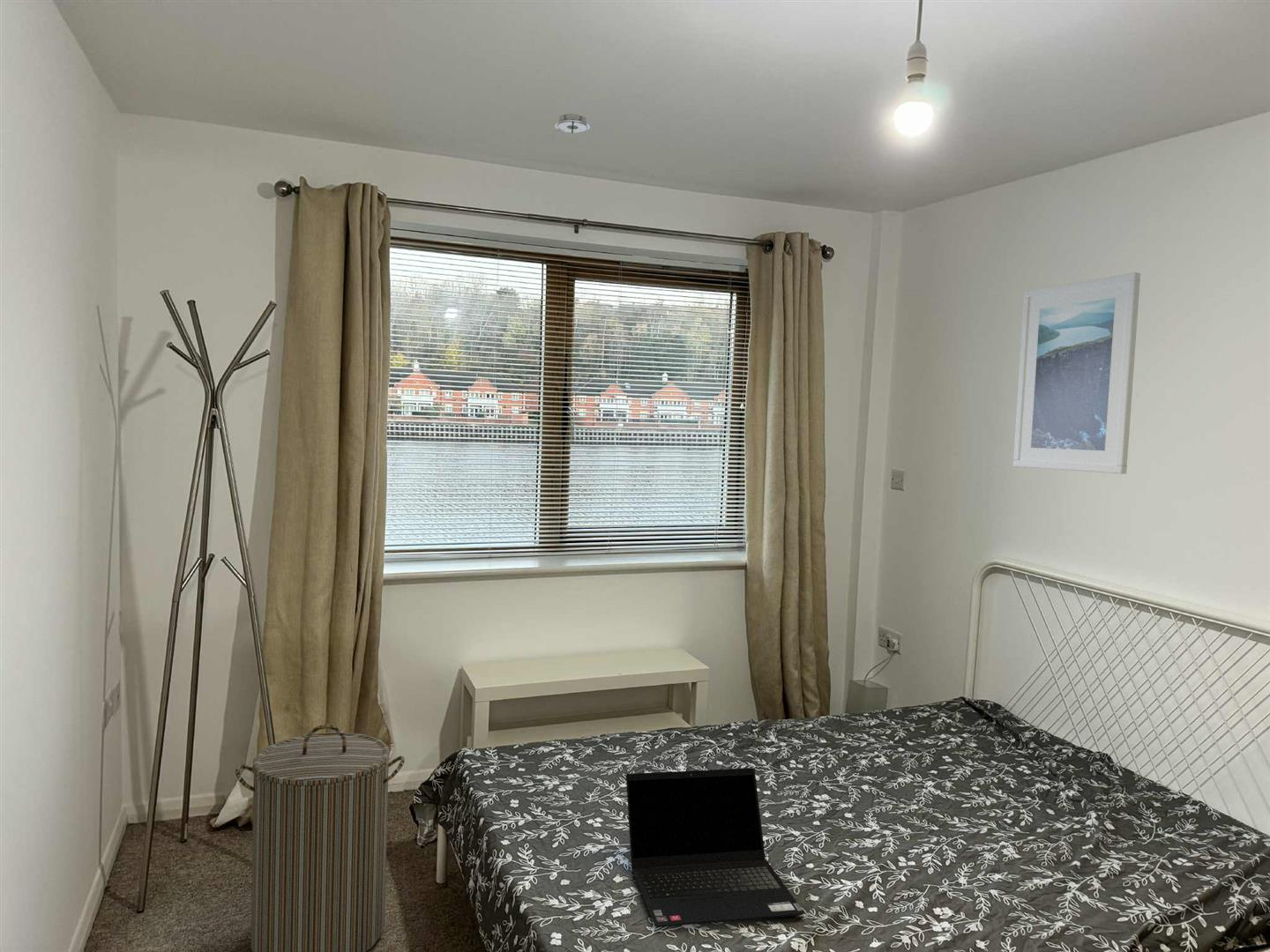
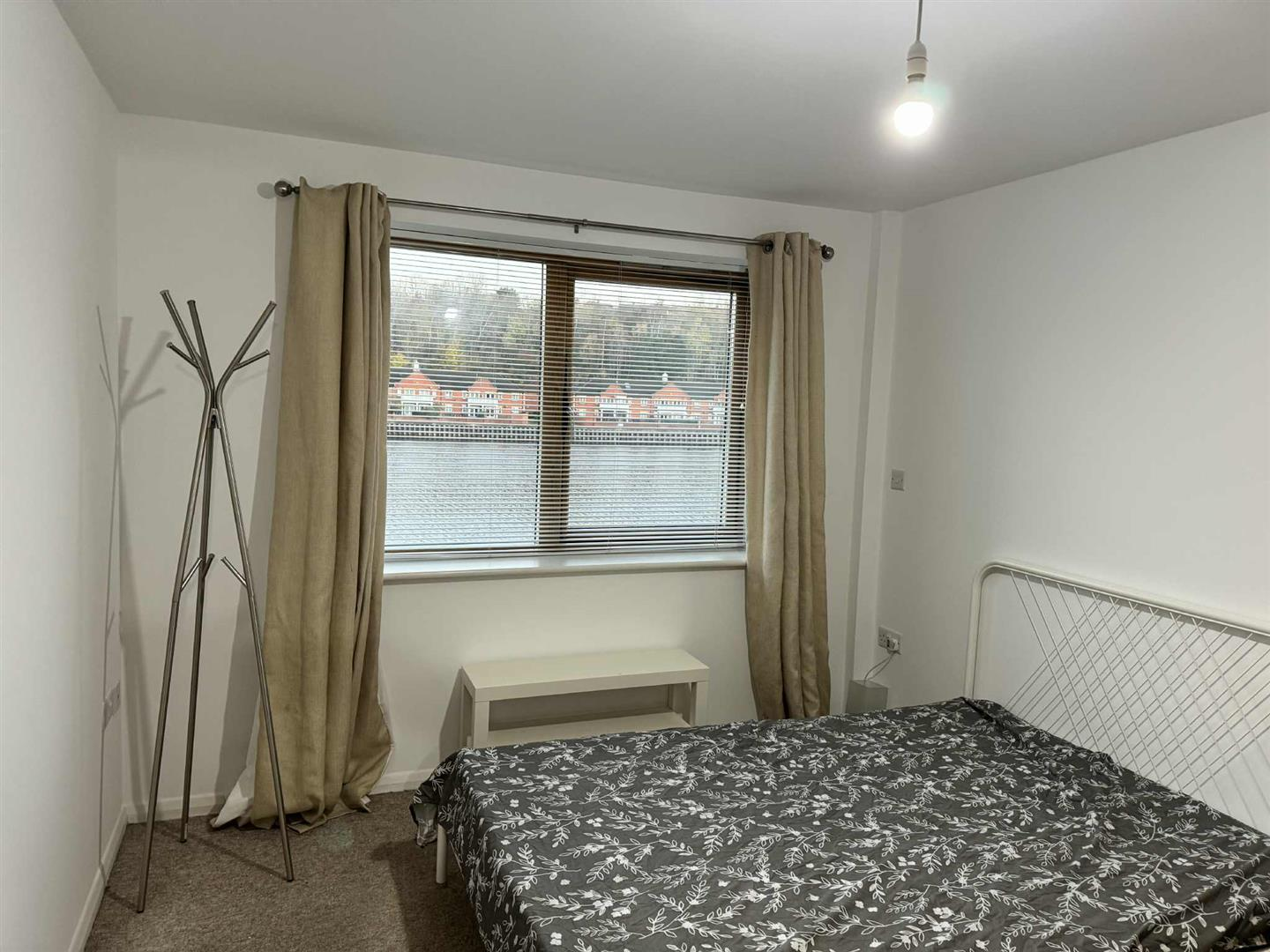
- smoke detector (572, 123)
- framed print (1072, 376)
- laptop computer (709, 842)
- laundry hamper (321, 830)
